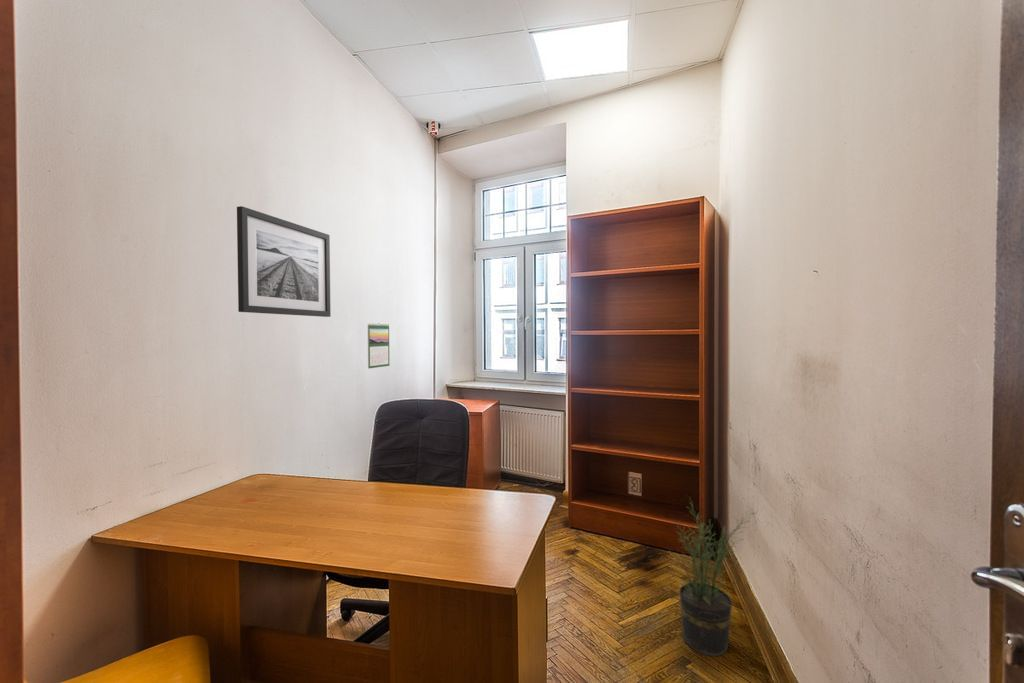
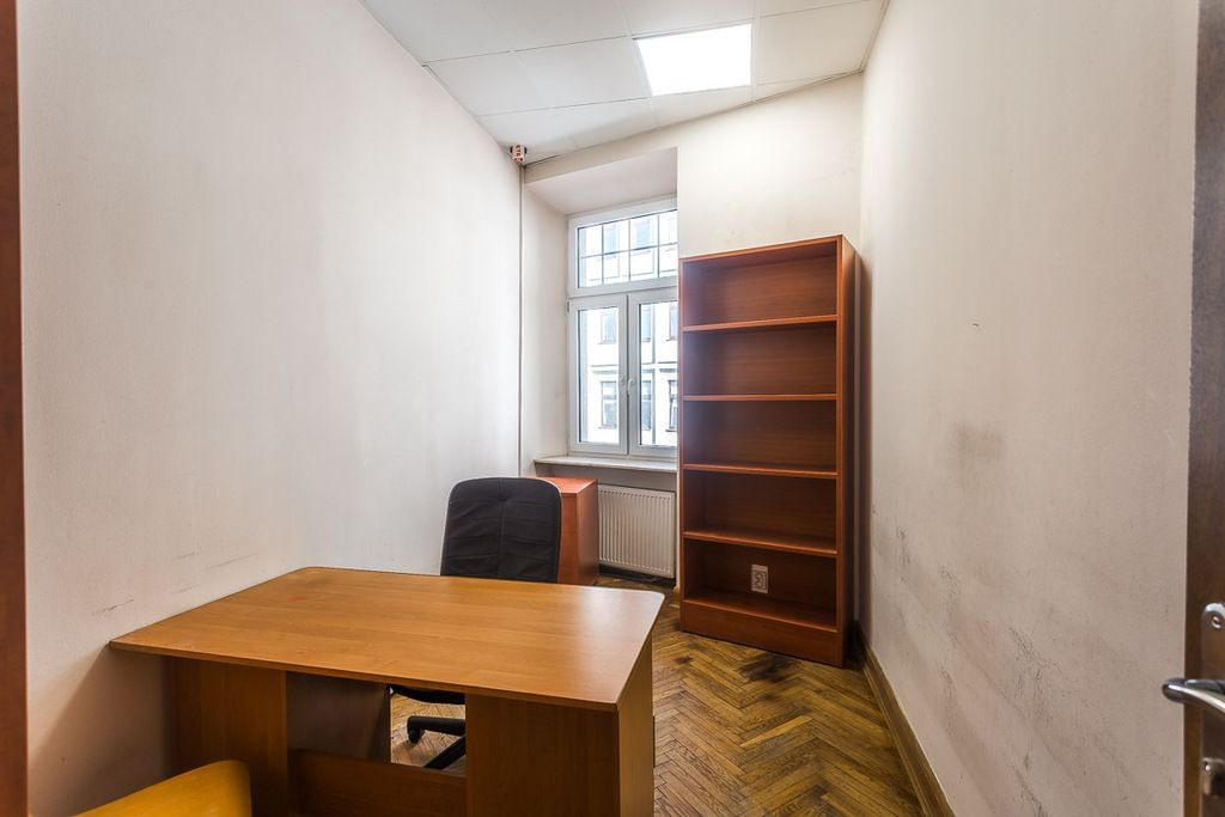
- wall art (289, 268)
- potted plant (708, 572)
- calendar (379, 345)
